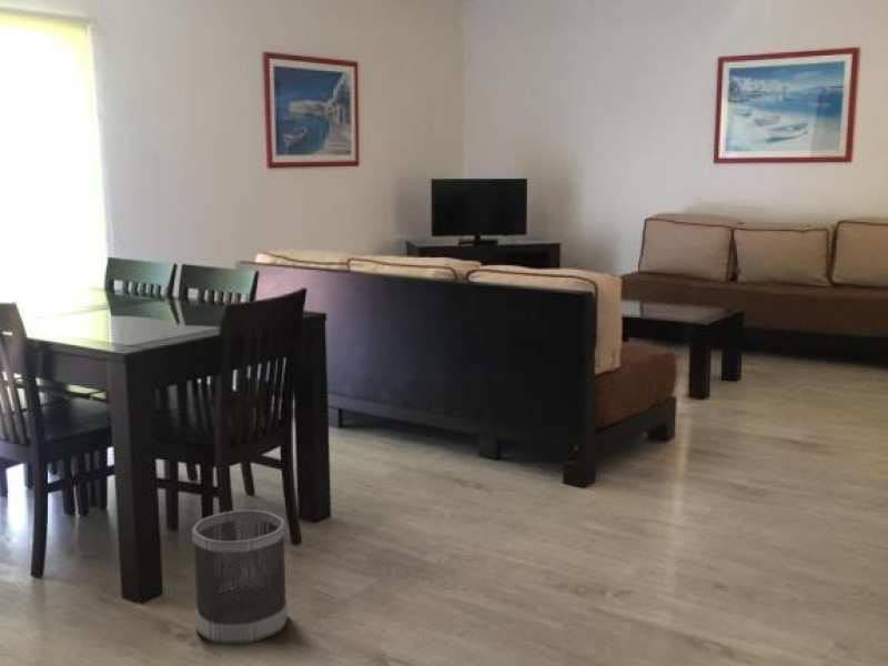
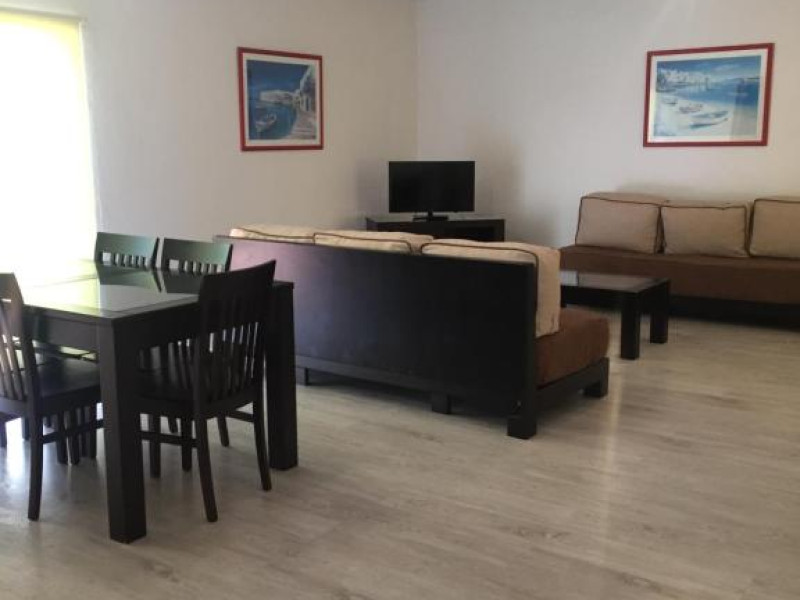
- wastebasket (240, 574)
